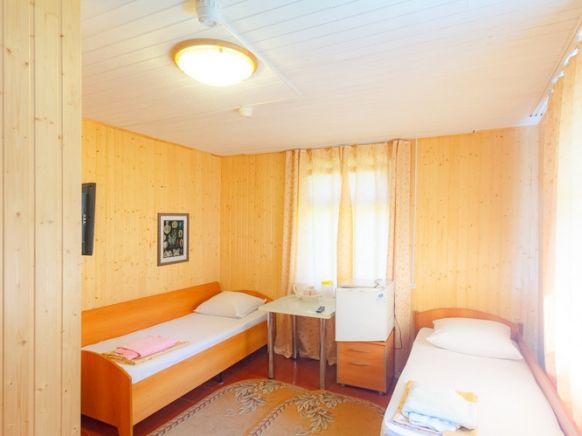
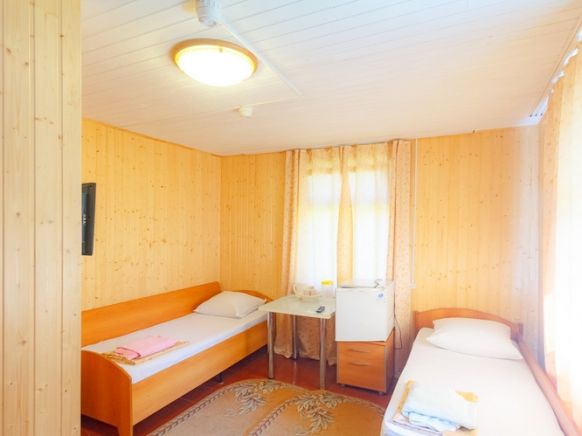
- wall art (174, 238)
